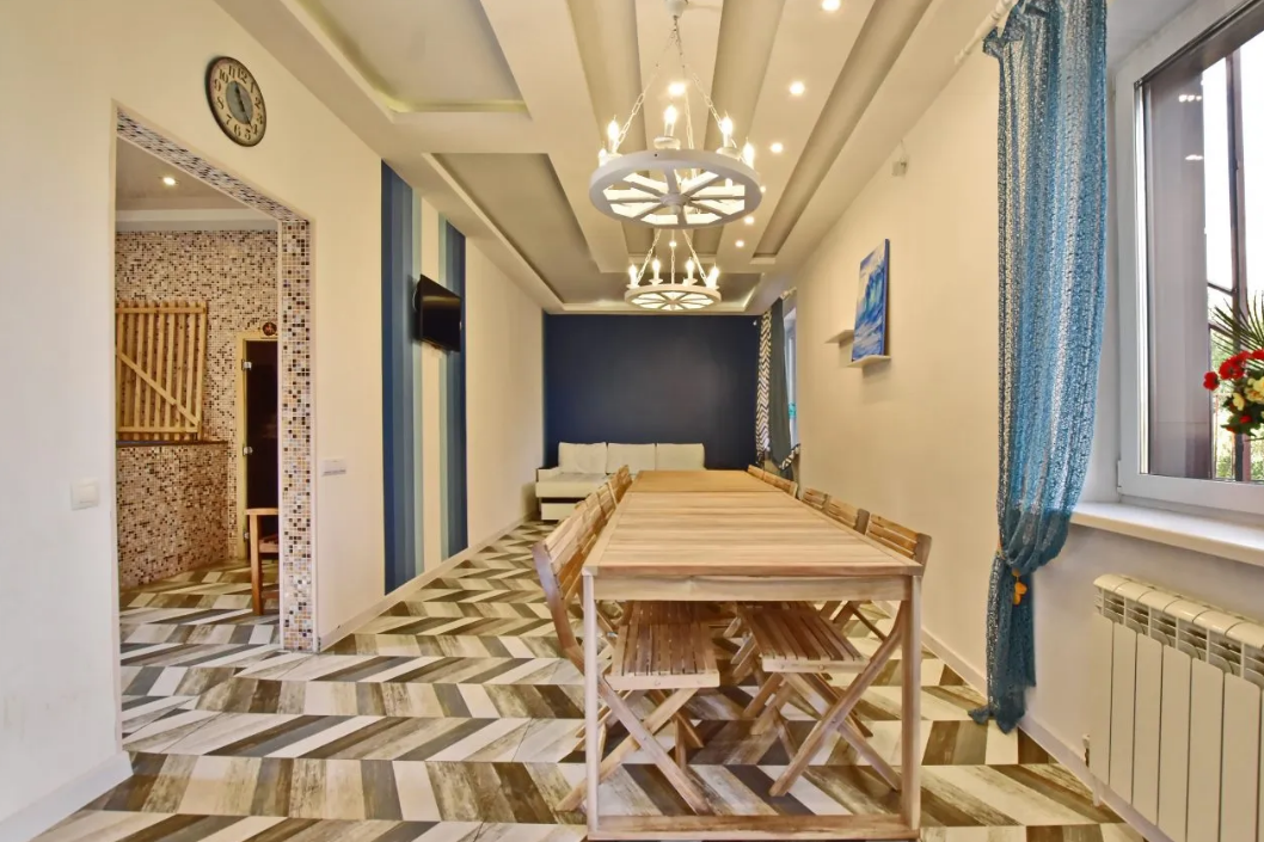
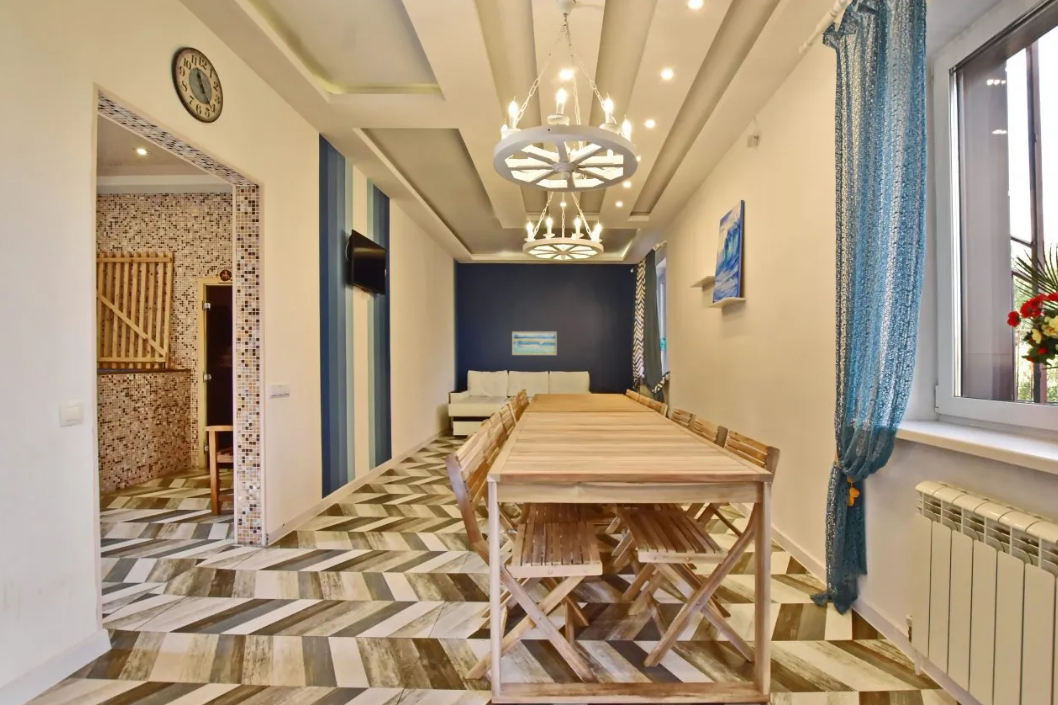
+ wall art (534, 343)
